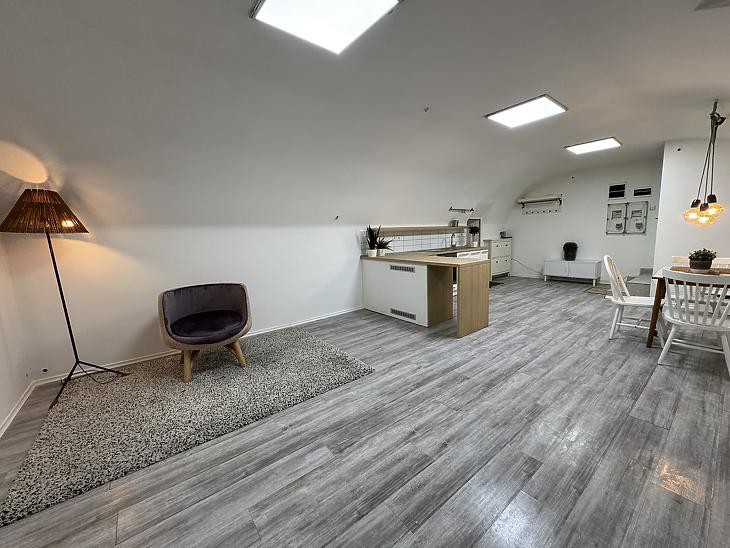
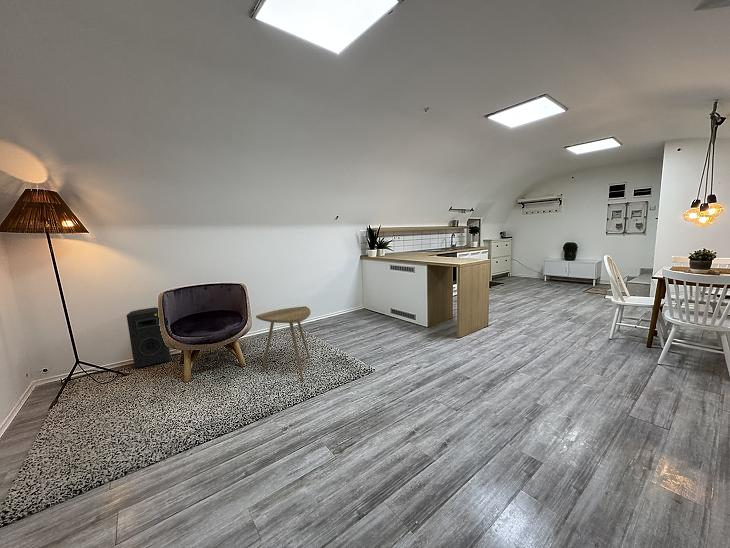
+ speaker (149, 336)
+ side table (293, 340)
